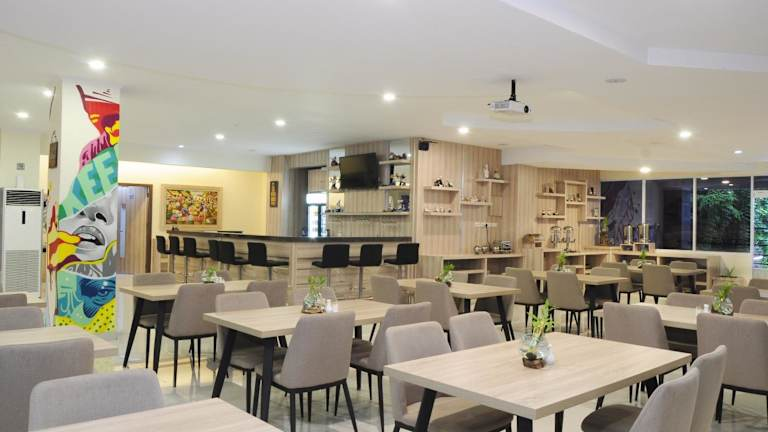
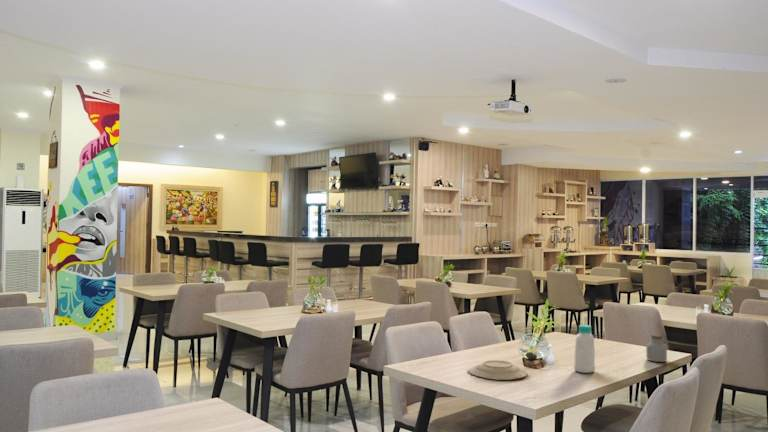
+ bottle (584, 348)
+ jar (656, 347)
+ plate (497, 367)
